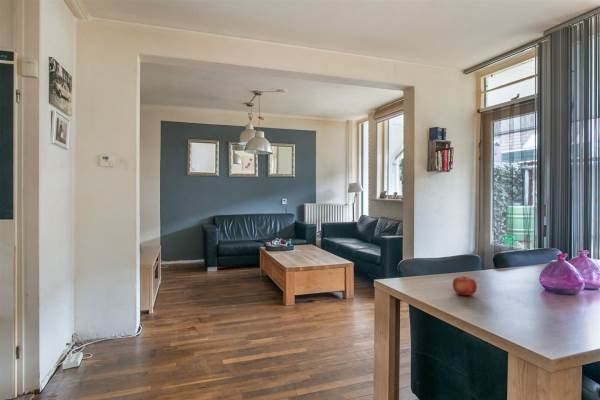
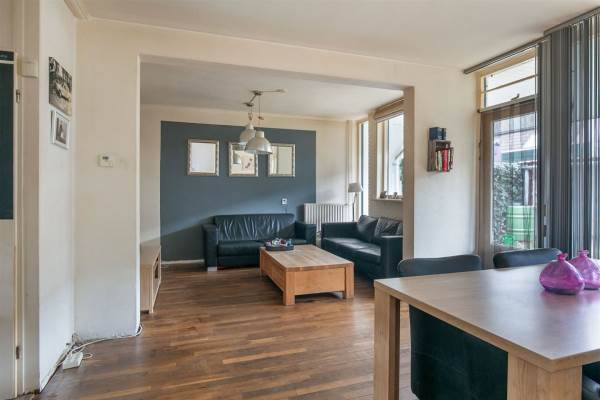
- fruit (464, 284)
